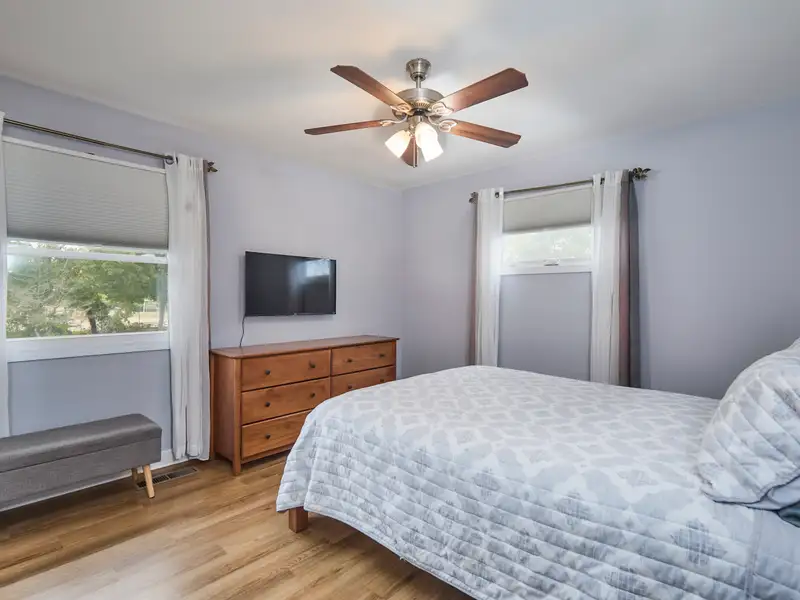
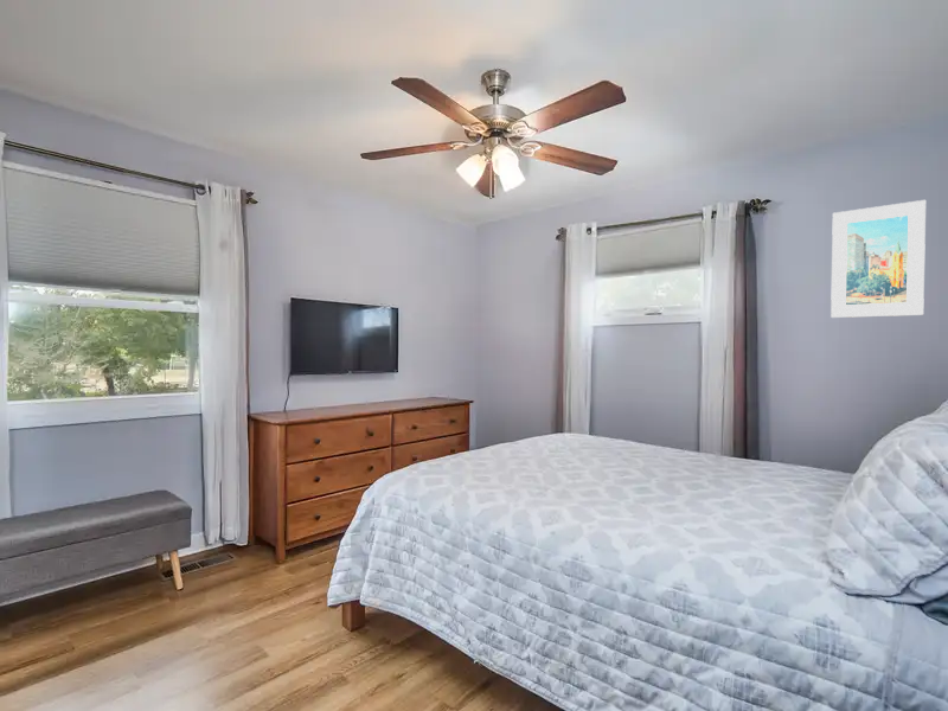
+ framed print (876, 261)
